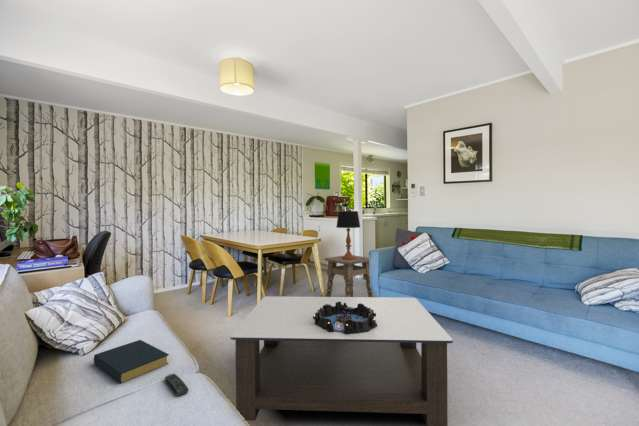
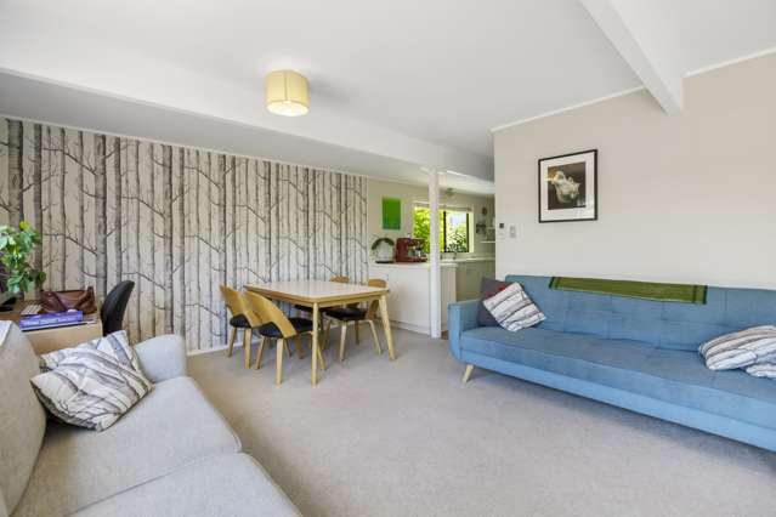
- hardback book (131, 359)
- coffee table (339, 349)
- decorative bowl (346, 315)
- side table (349, 282)
- table lamp (348, 234)
- remote control (175, 382)
